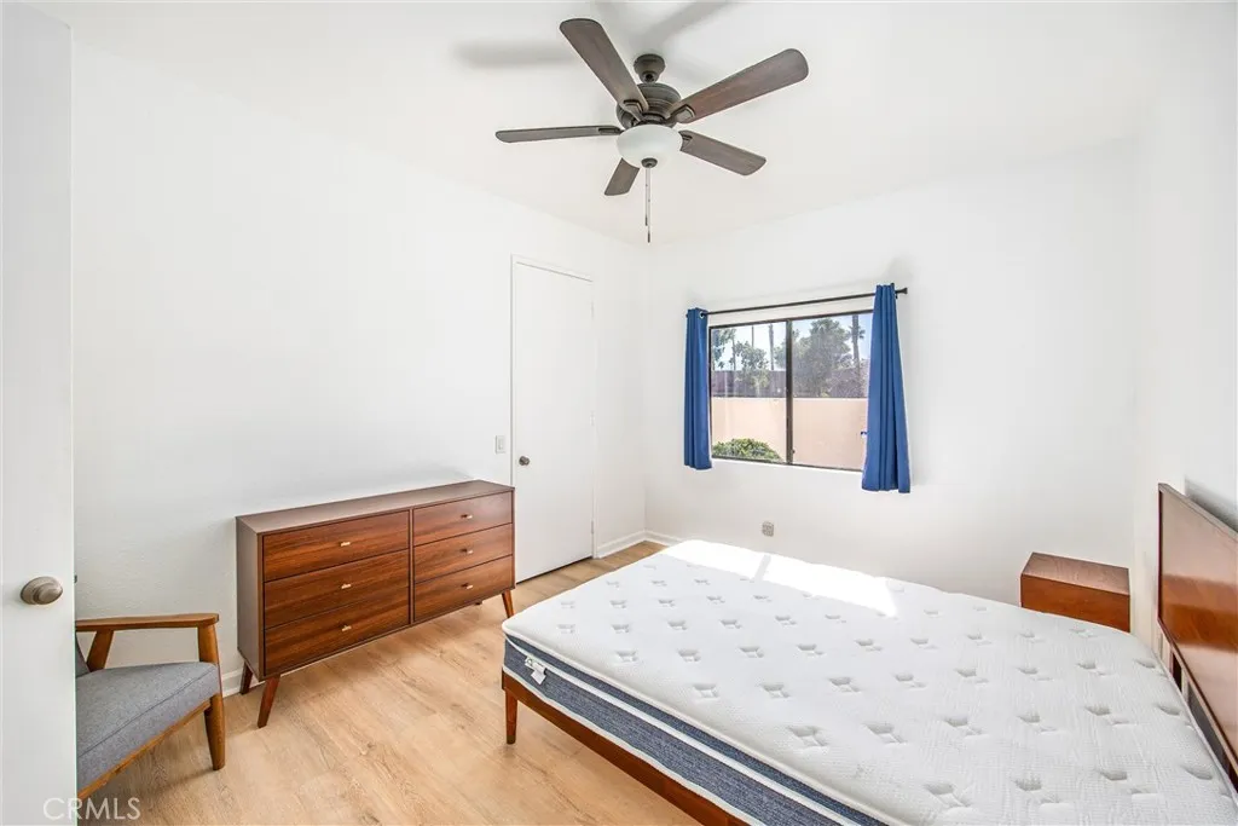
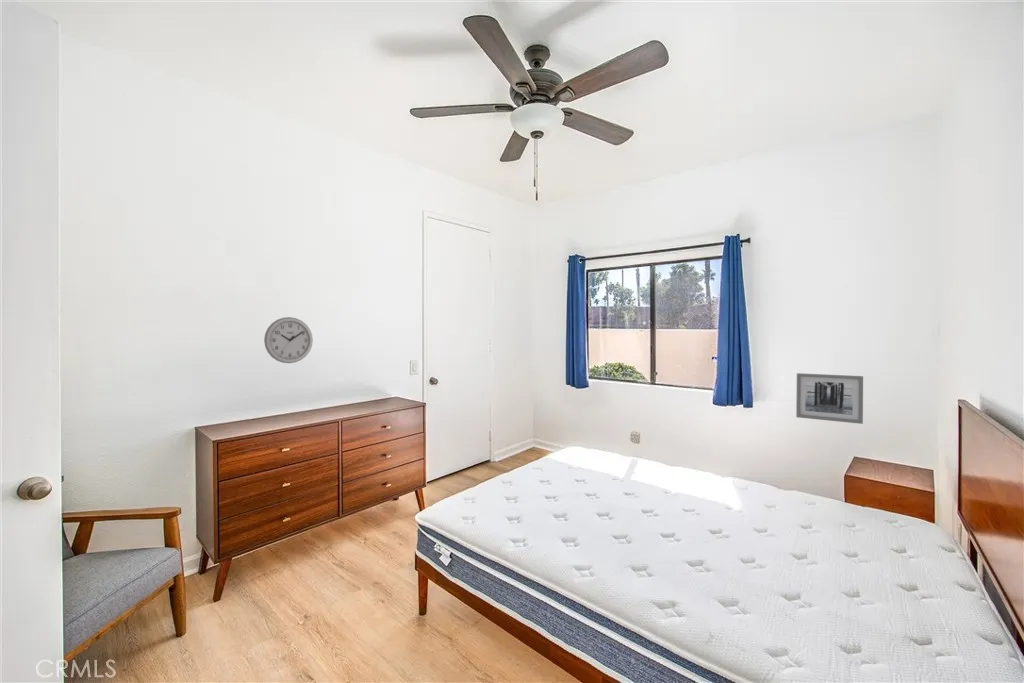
+ wall art (828, 397)
+ wall clock (289, 340)
